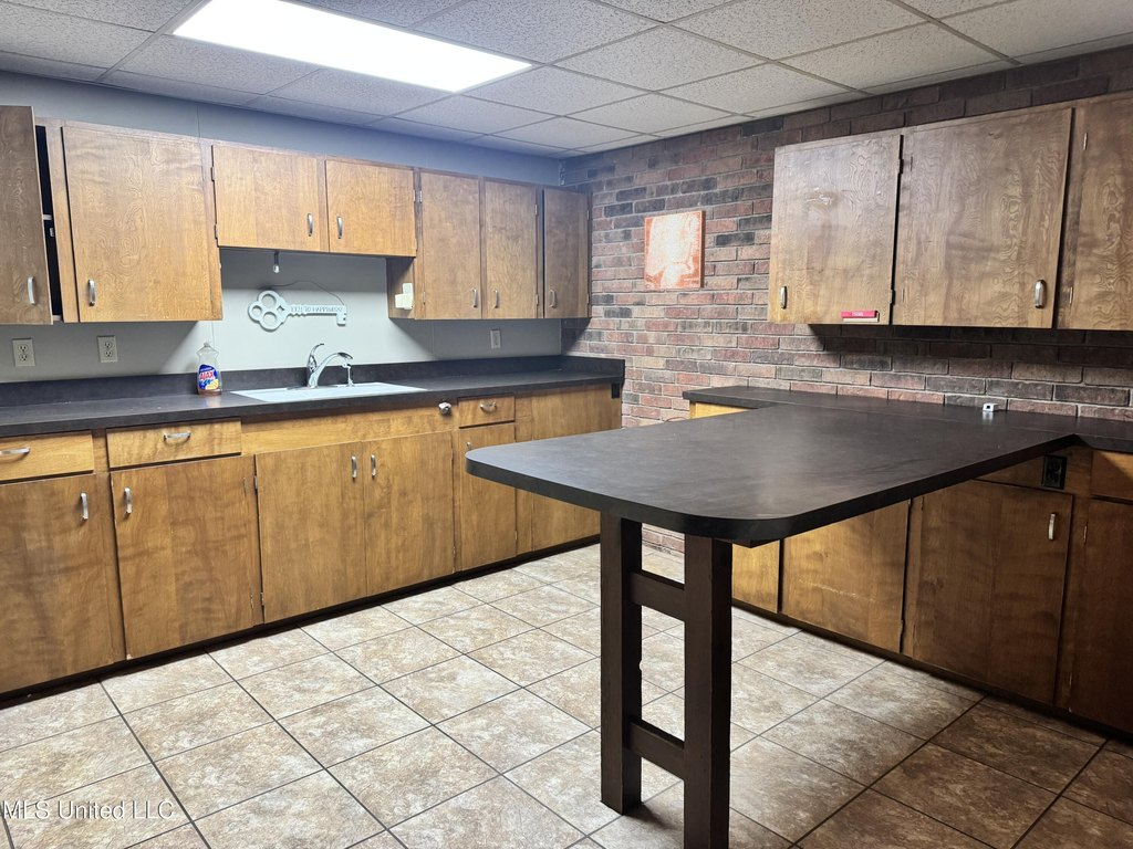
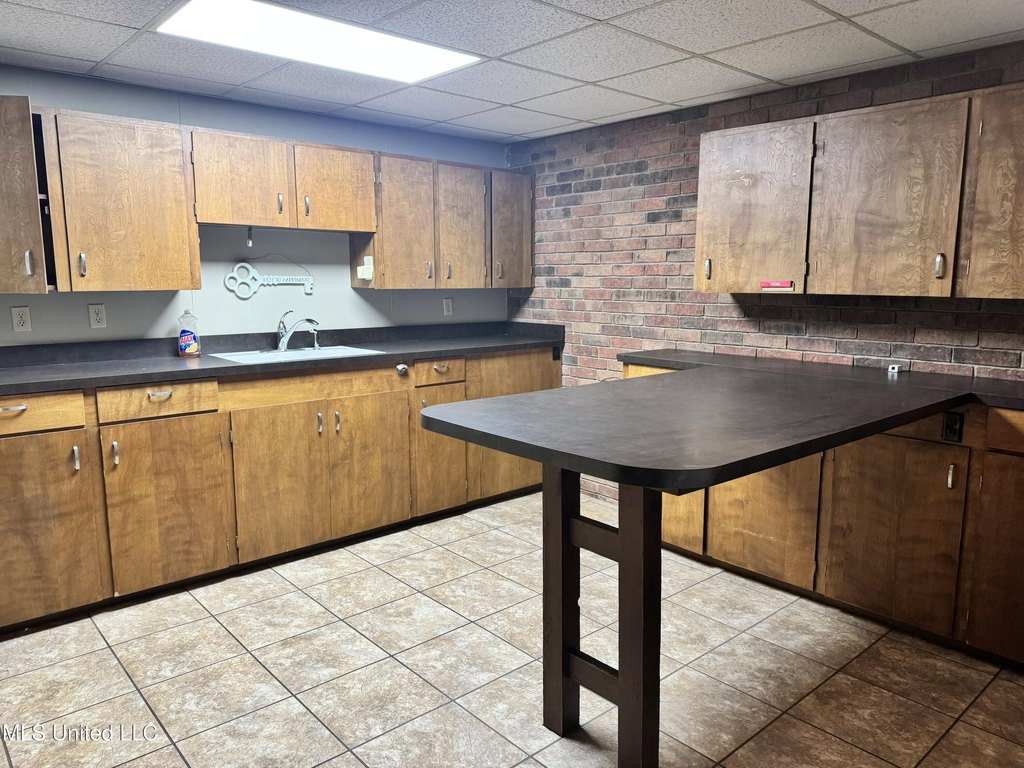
- wall art (673, 252)
